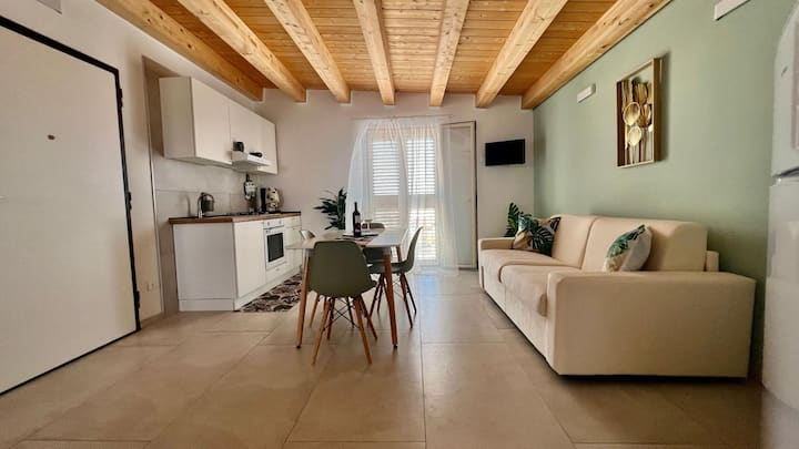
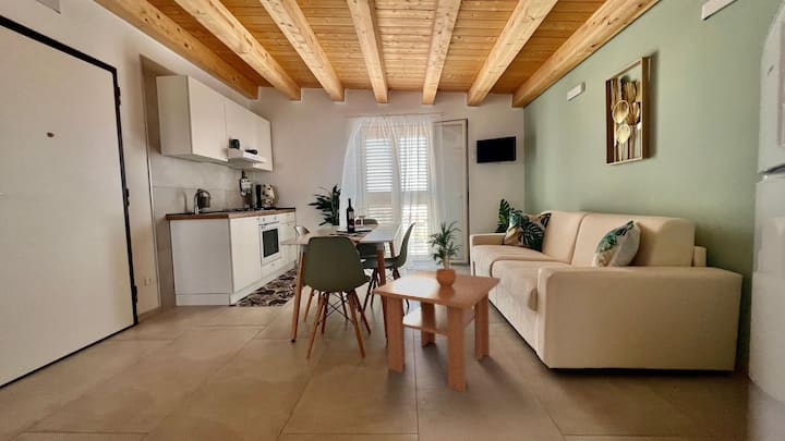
+ coffee table (439, 322)
+ potted plant (443, 254)
